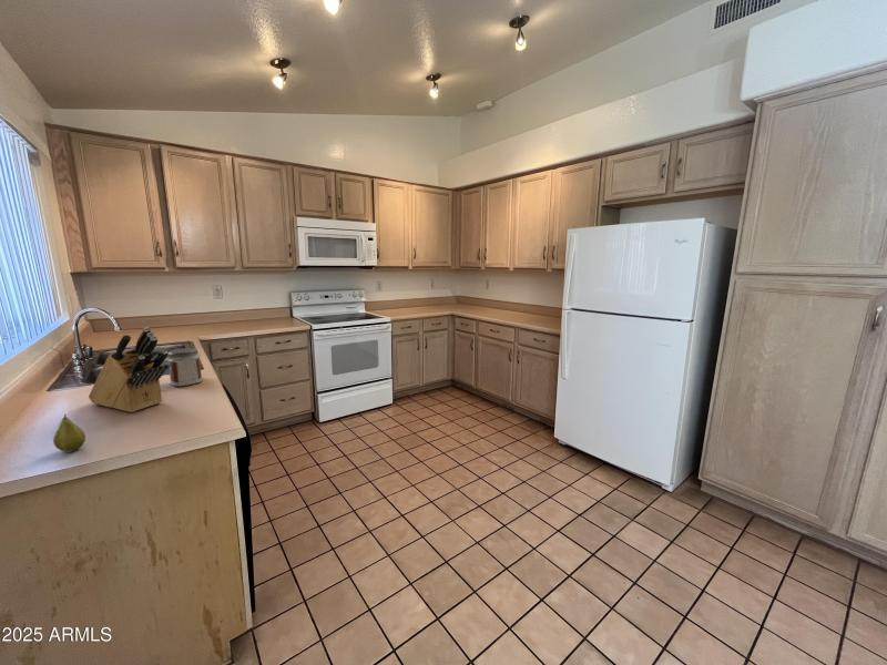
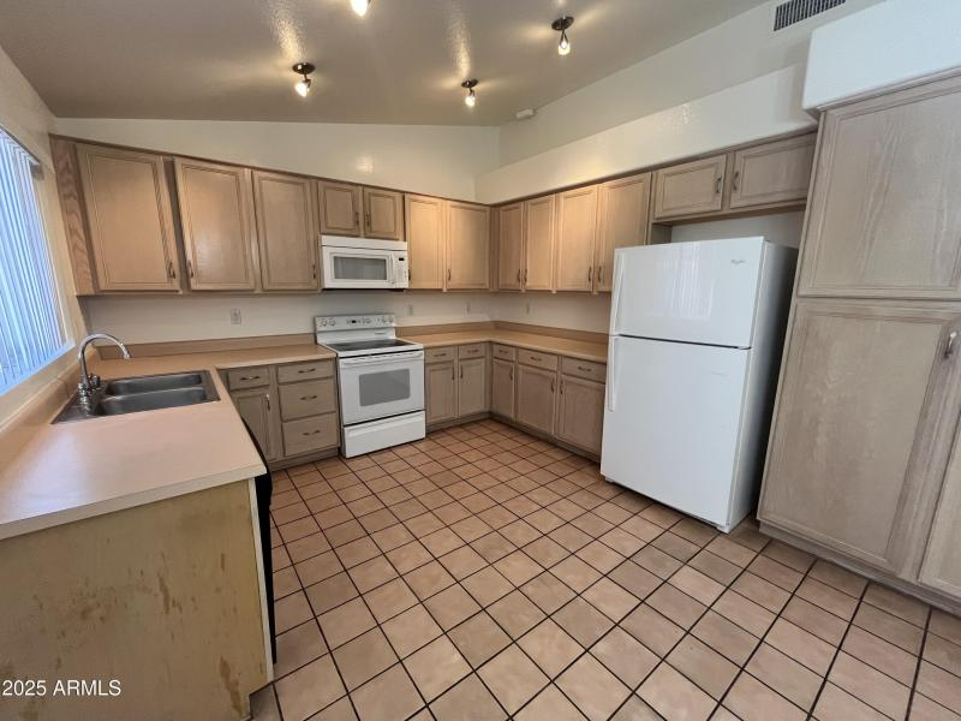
- jar (184, 366)
- fruit (69, 431)
- knife block (126, 366)
